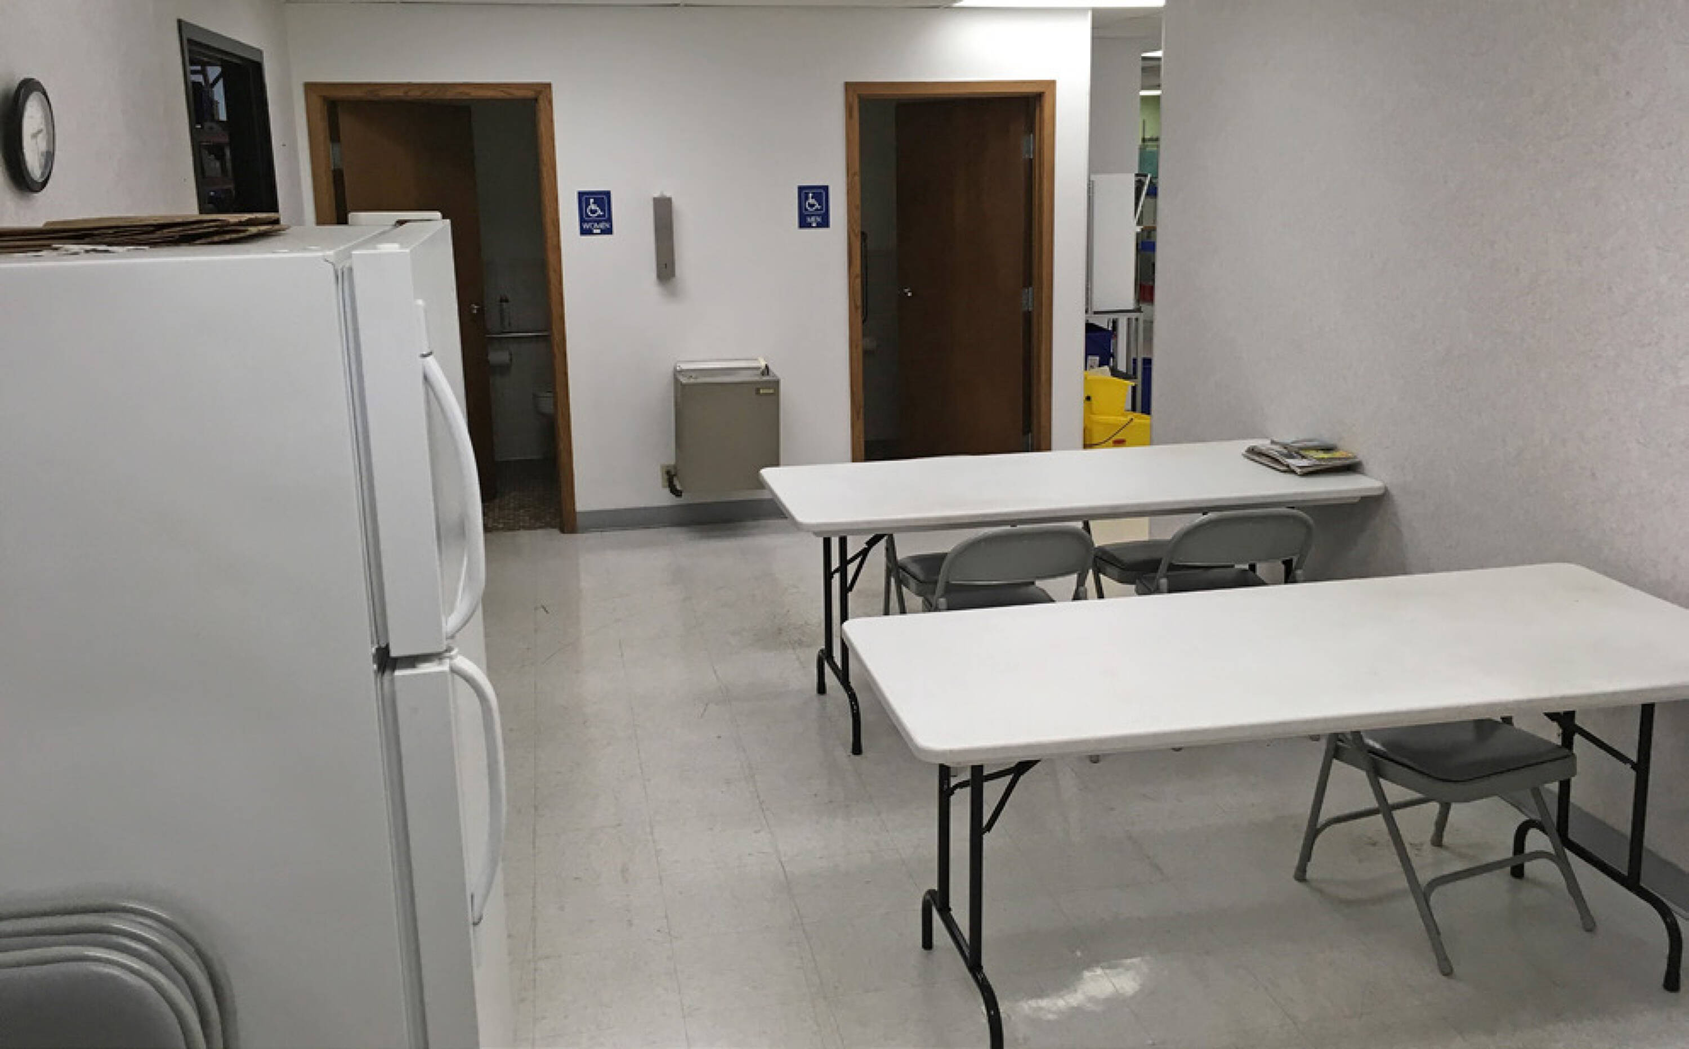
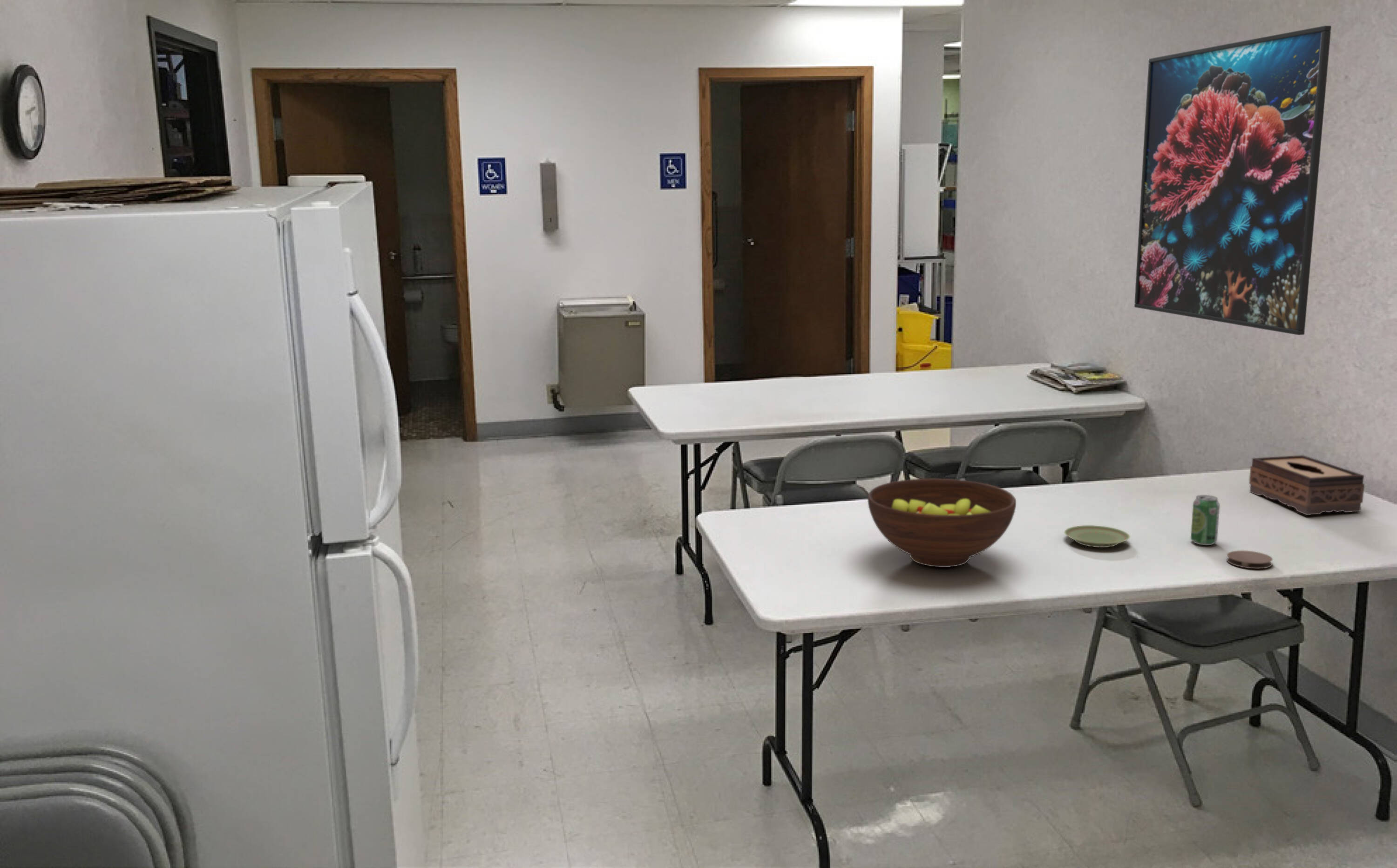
+ beverage can (1205, 520)
+ fruit bowl (940, 528)
+ plate (1097, 537)
+ coaster (1249, 559)
+ tissue box (1304, 484)
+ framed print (1220, 185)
